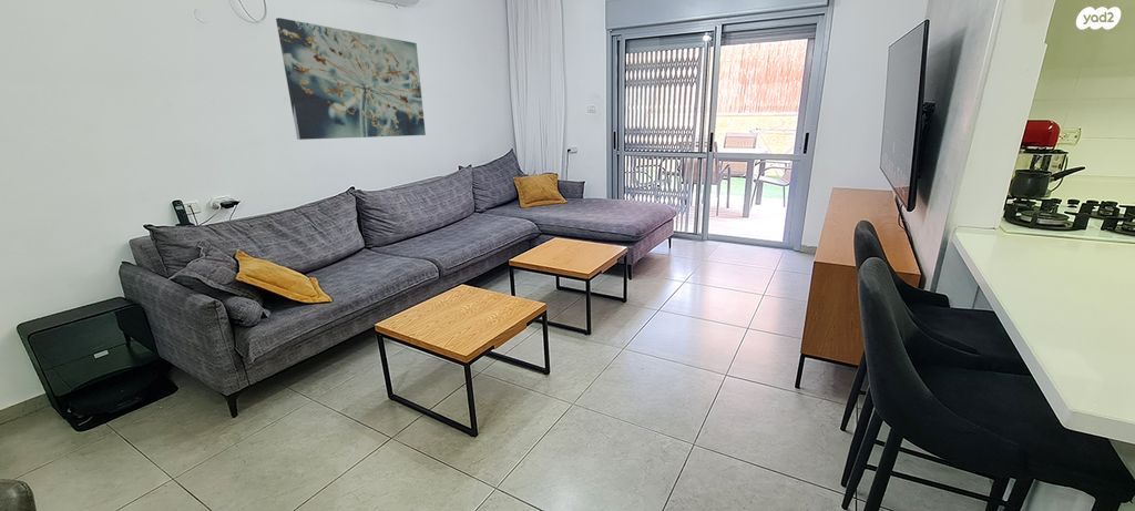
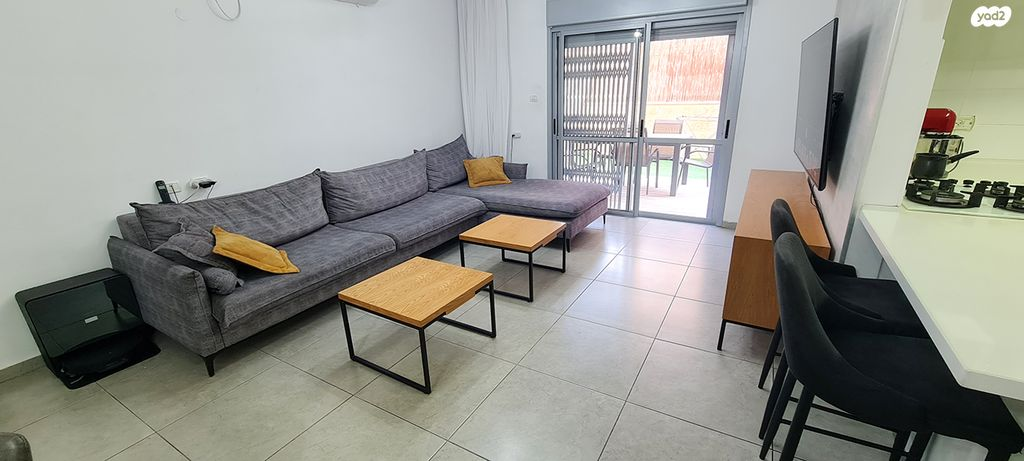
- wall art (362, 85)
